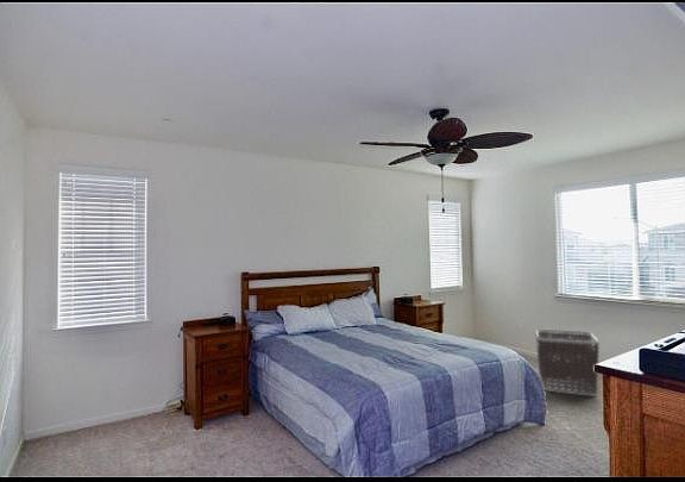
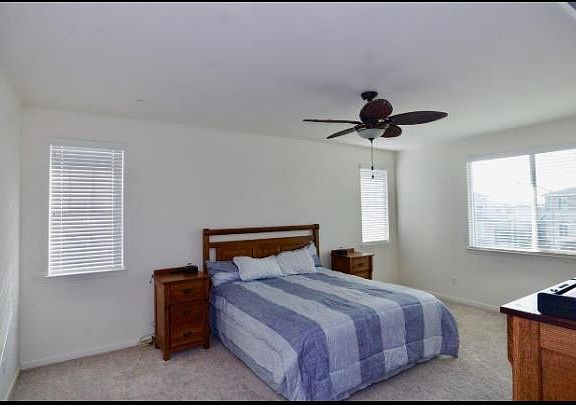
- clothes hamper (565, 359)
